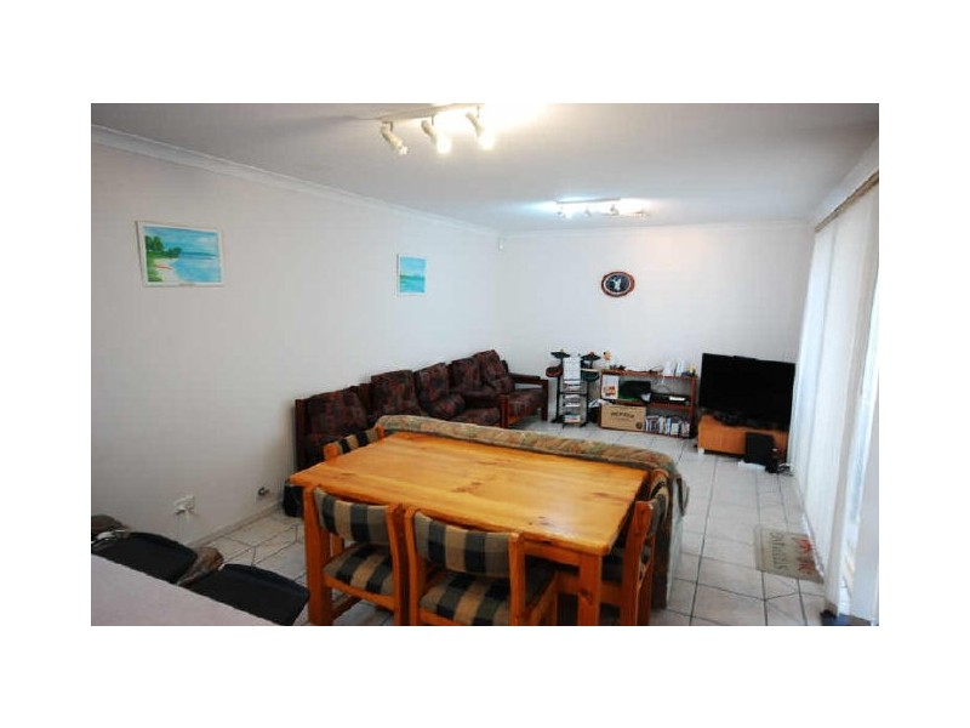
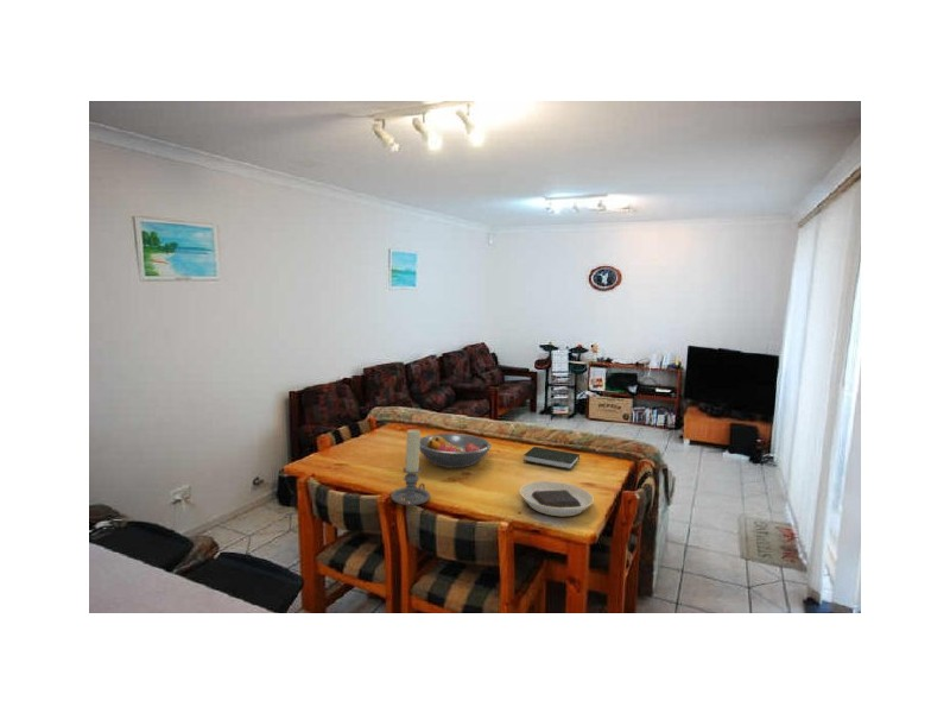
+ candle holder (413, 463)
+ book (551, 456)
+ plate (555, 499)
+ fruit bowl (454, 449)
